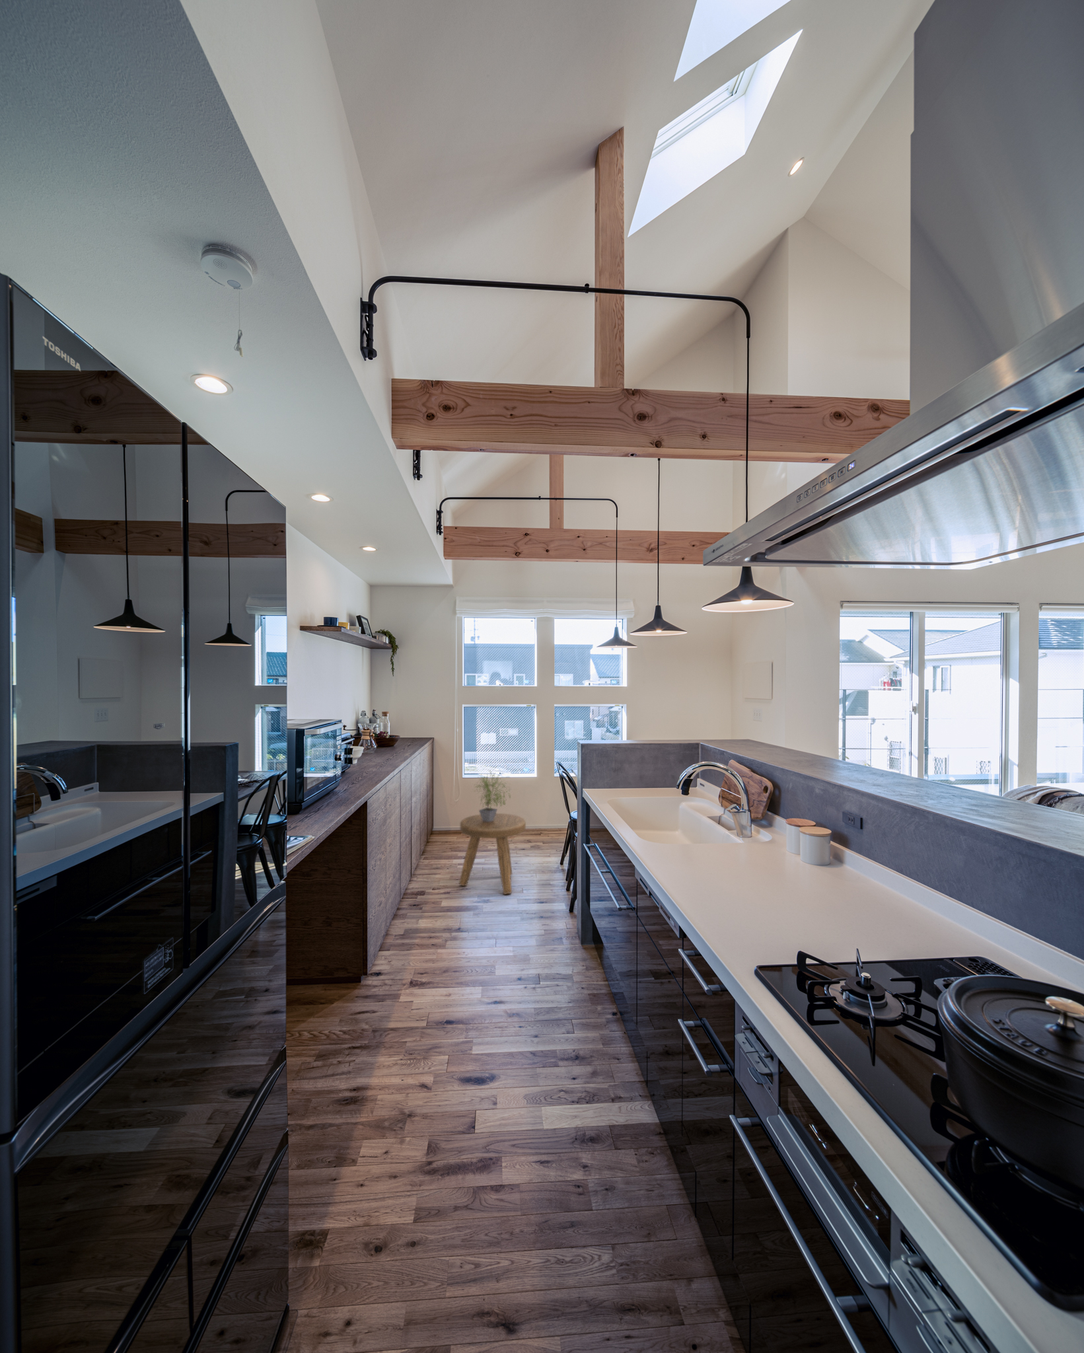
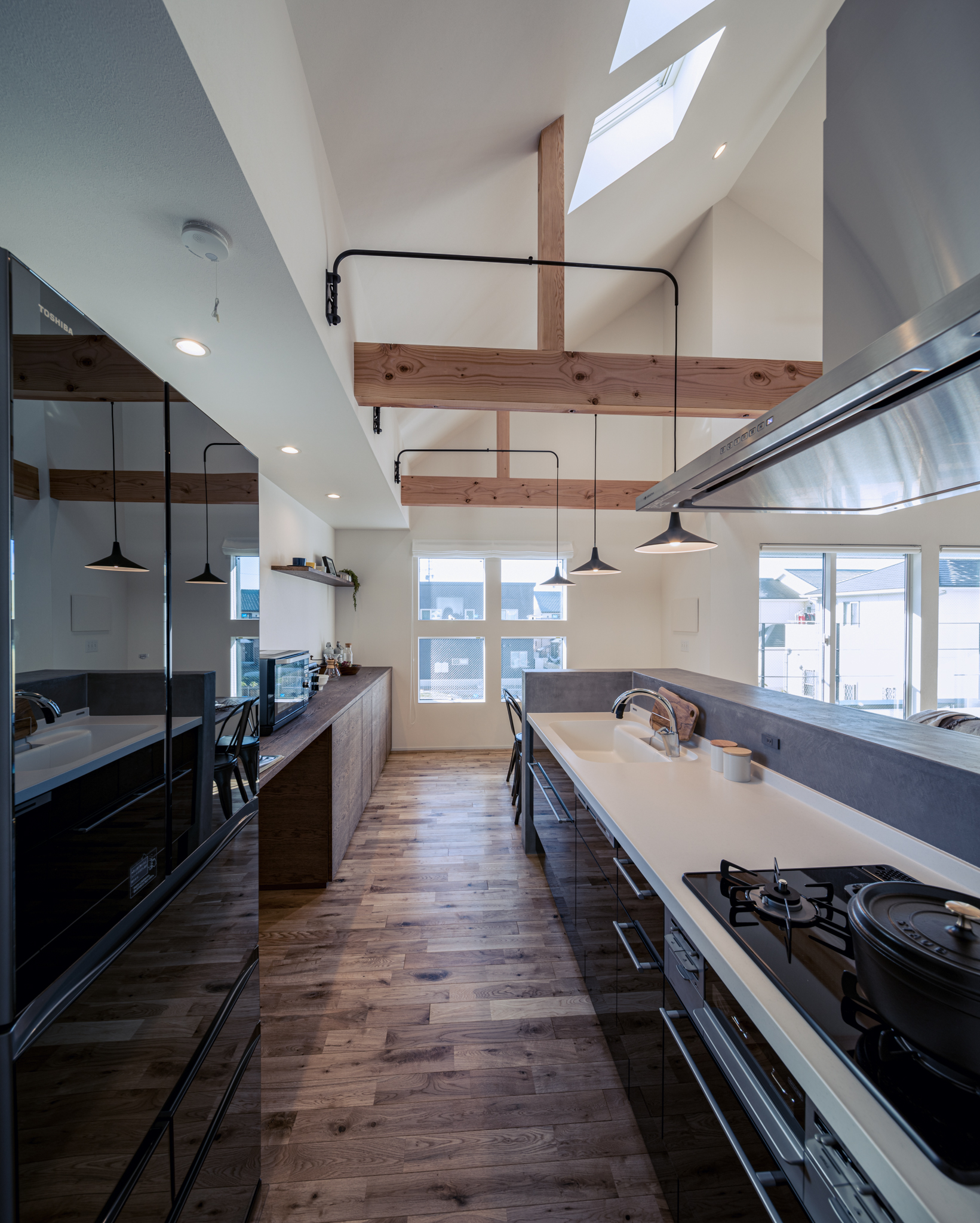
- potted plant (491, 794)
- stool (498, 852)
